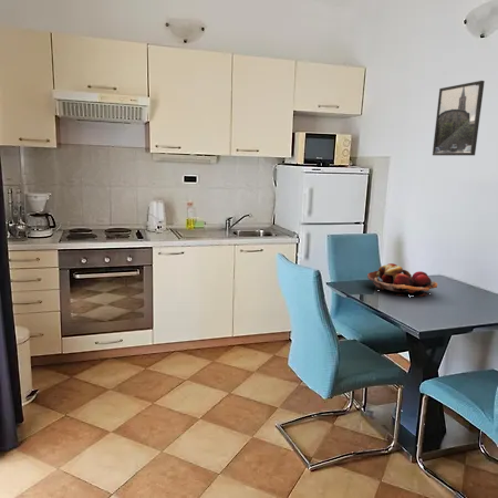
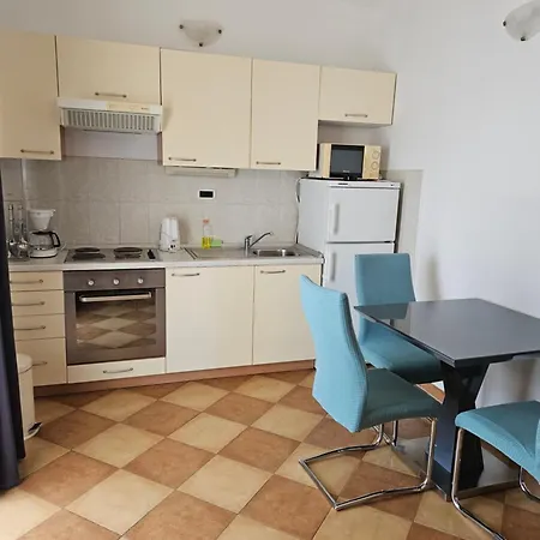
- fruit basket (400, 278)
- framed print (456, 121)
